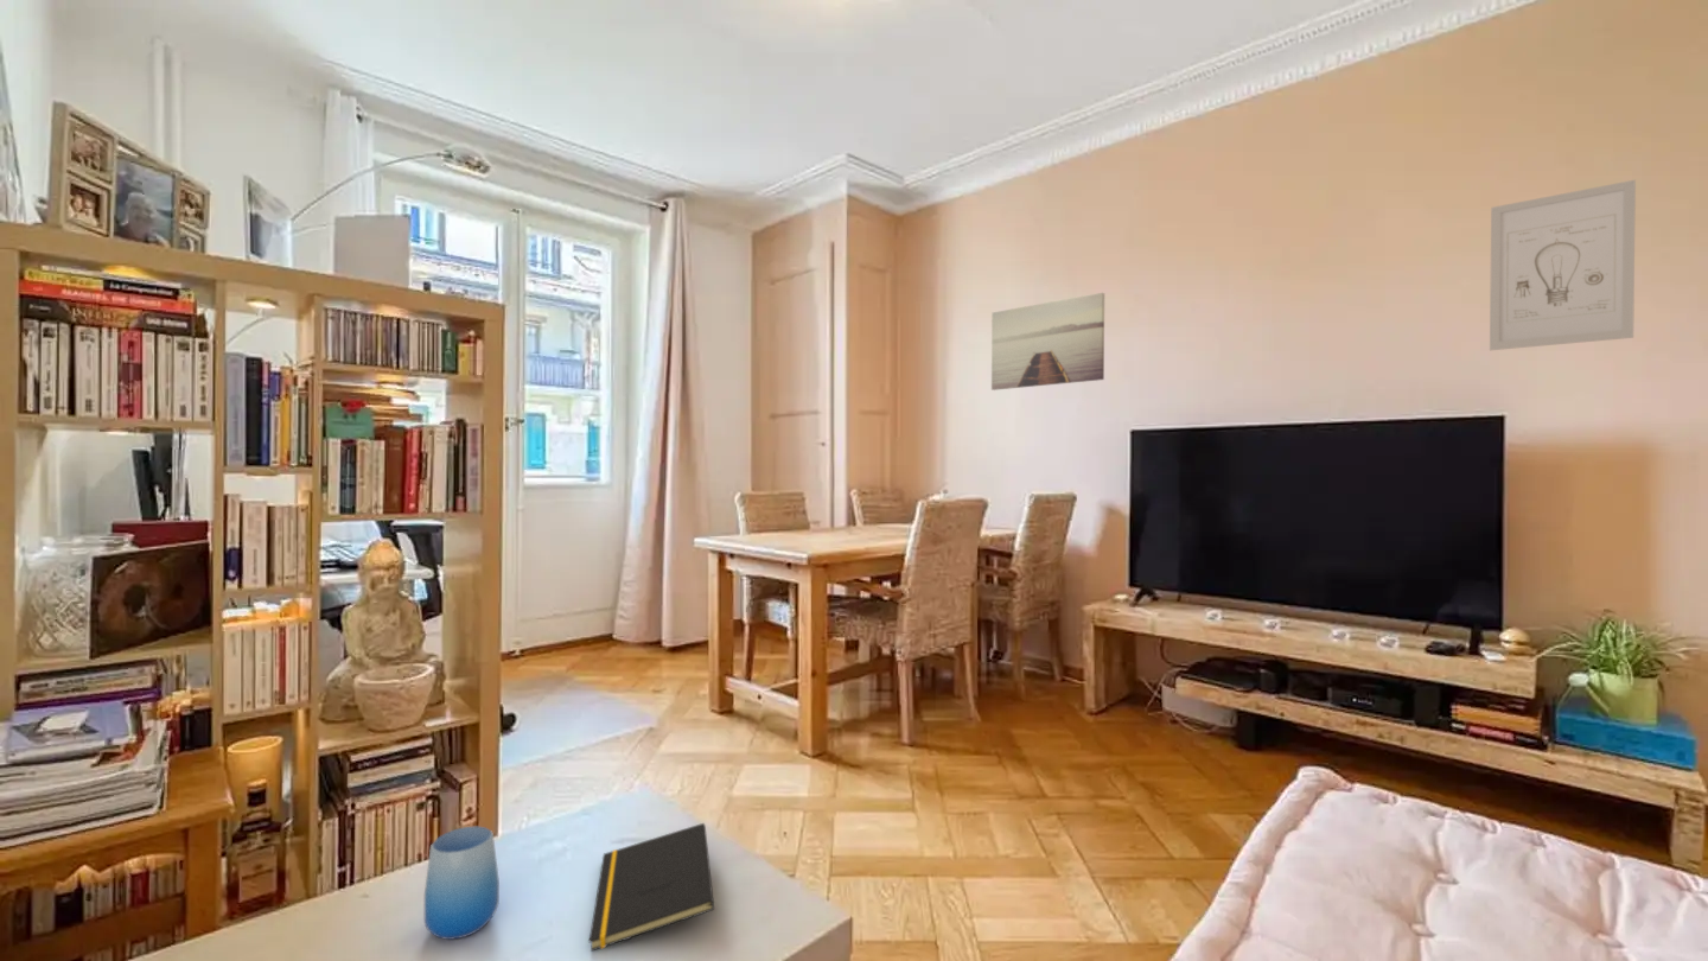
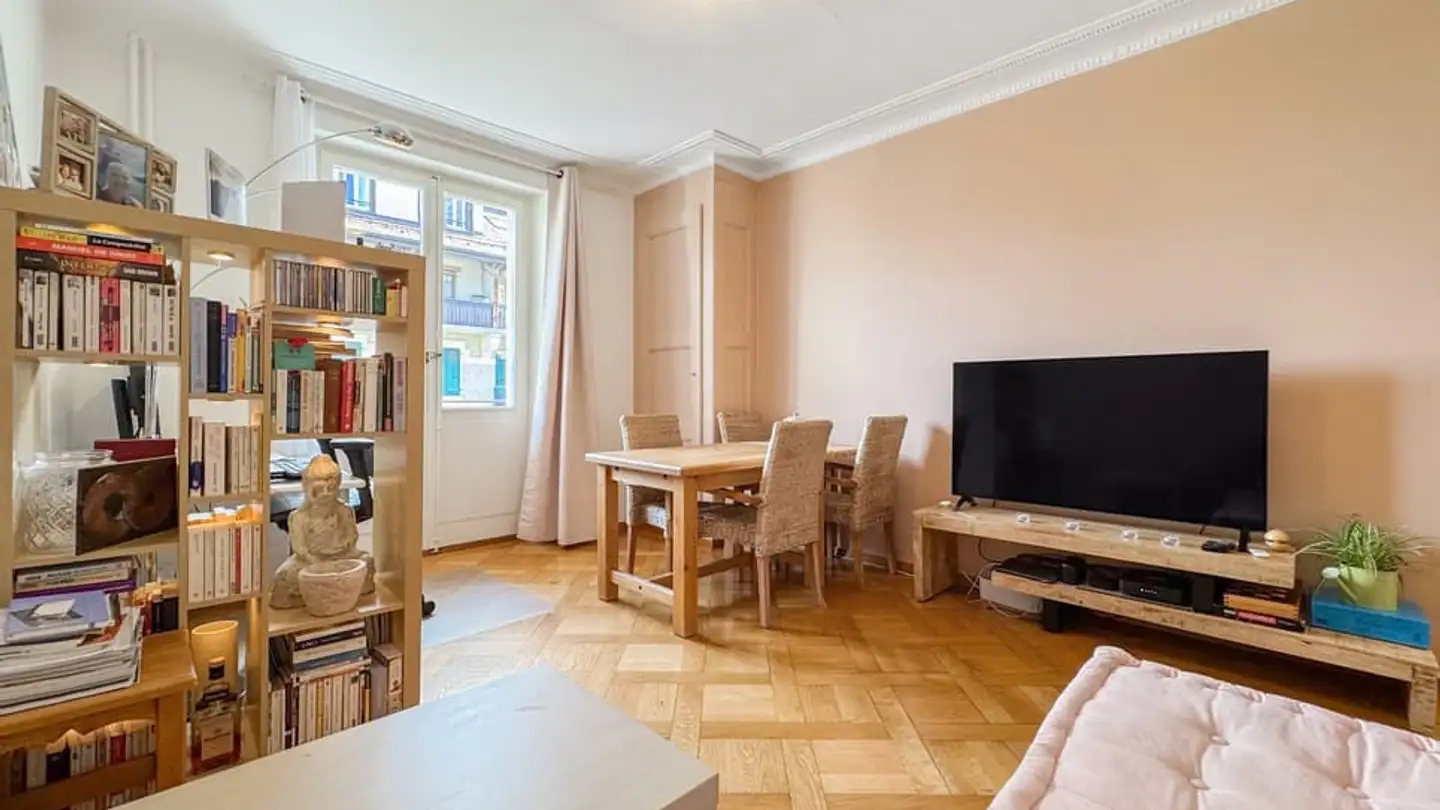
- wall art (1044, 344)
- notepad (654, 879)
- cup (461, 880)
- wall art (1559, 269)
